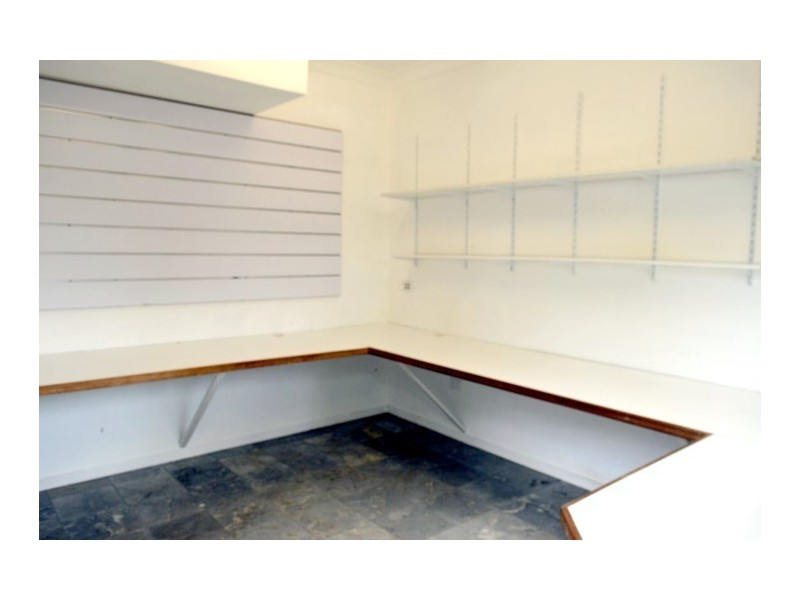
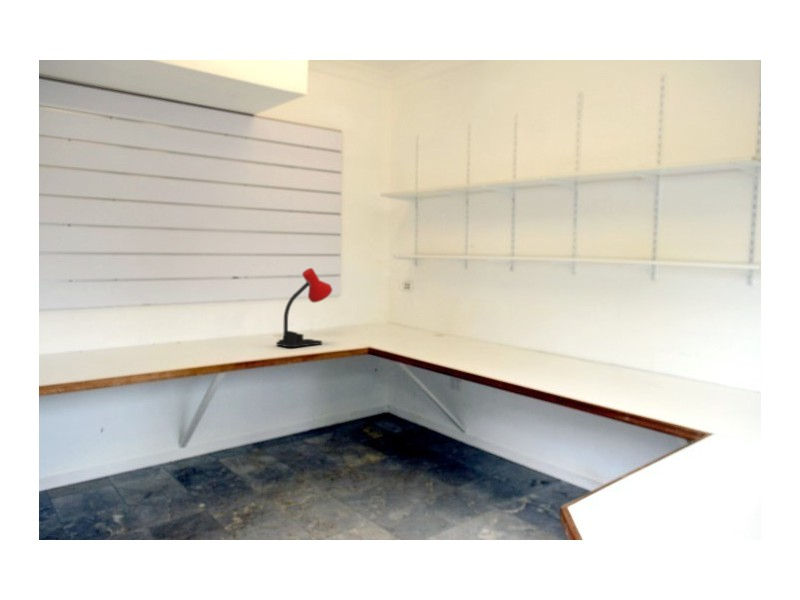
+ desk lamp (310, 300)
